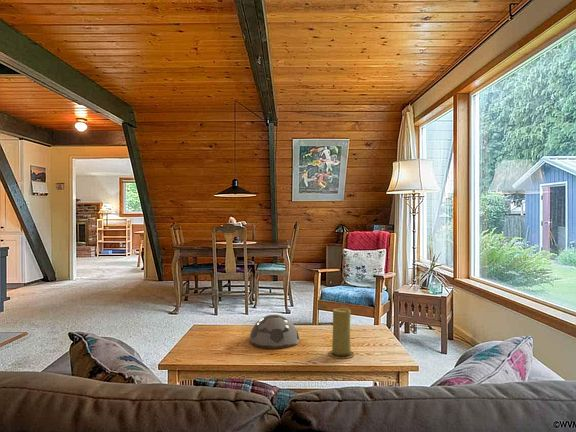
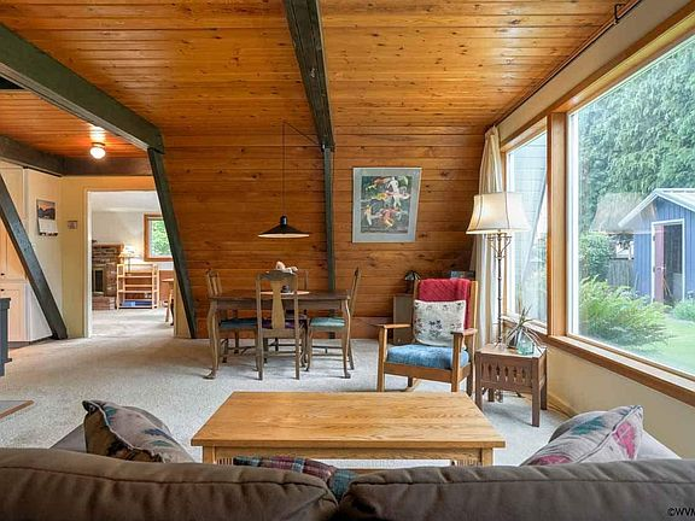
- decorative bowl (274, 327)
- candle (341, 331)
